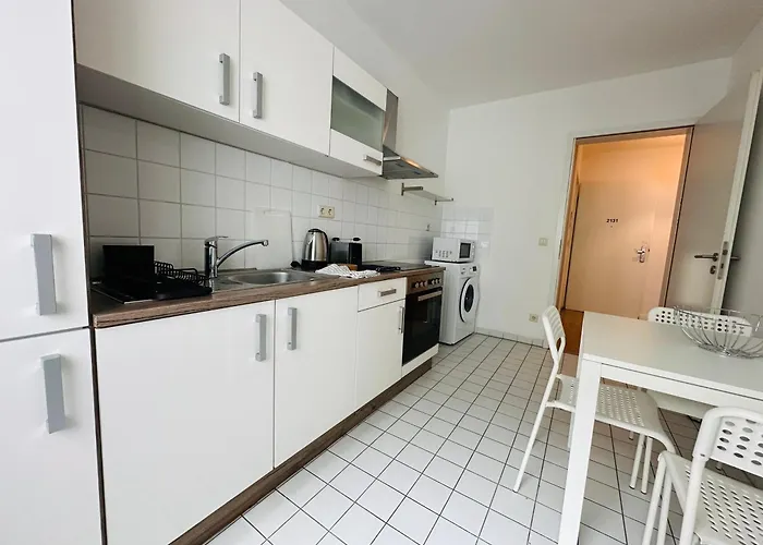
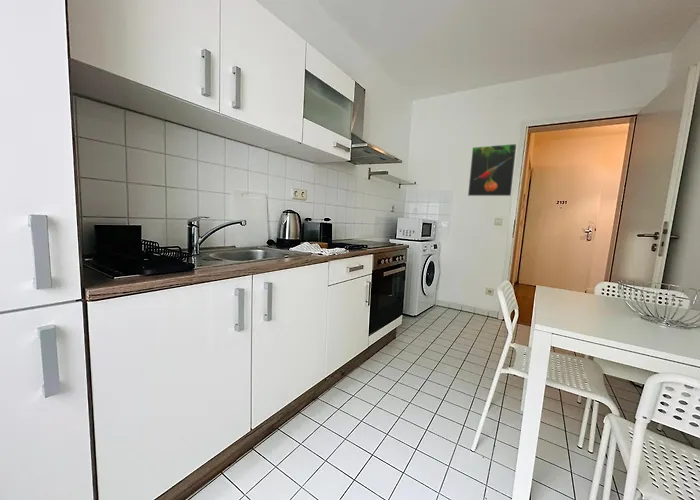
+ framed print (491, 171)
